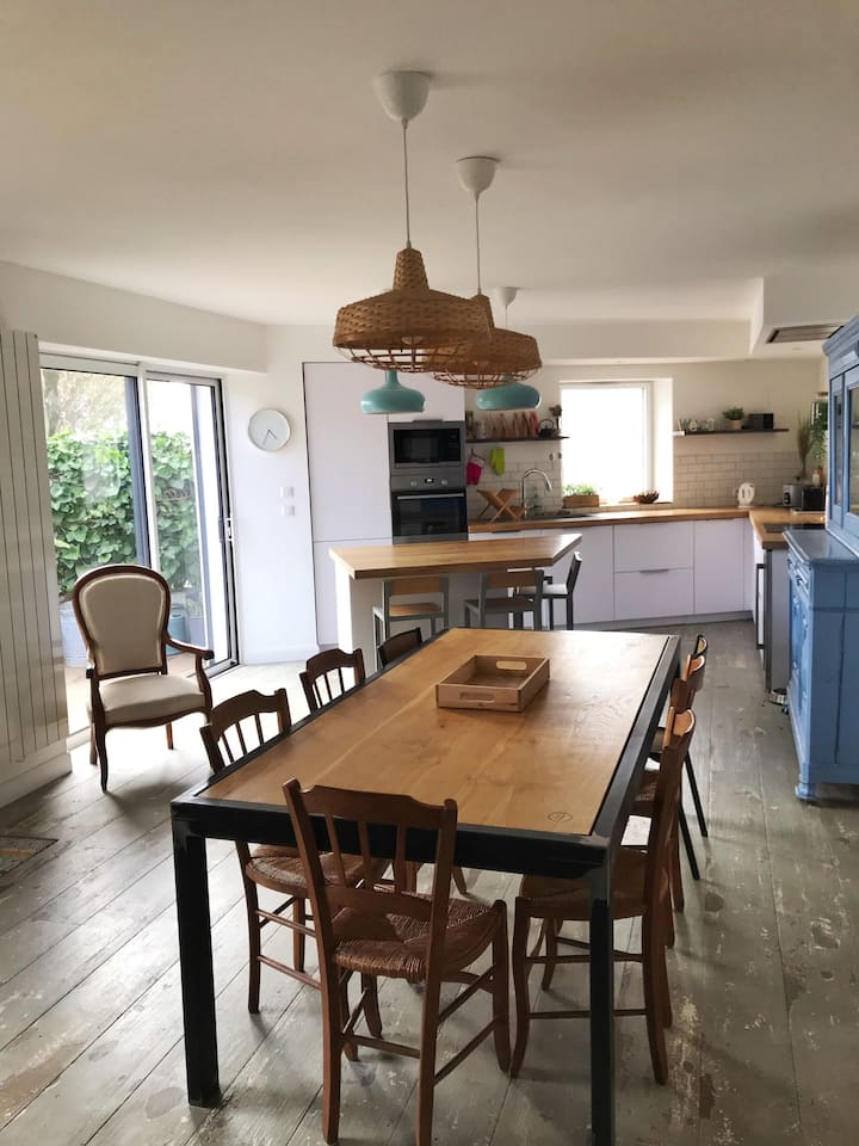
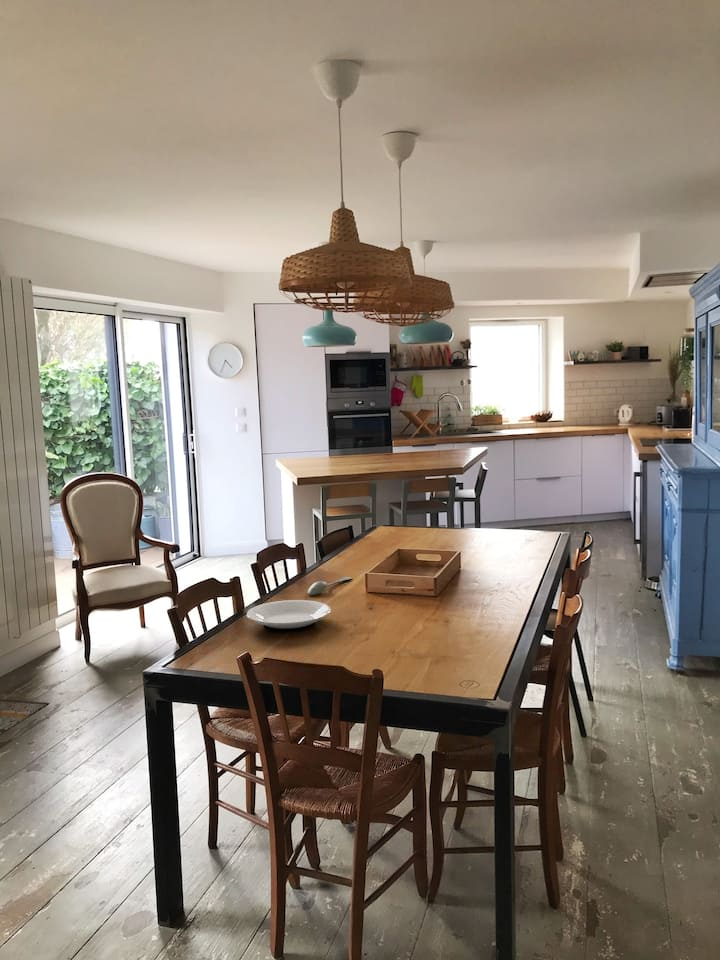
+ spoon (330, 583)
+ plate (289, 617)
